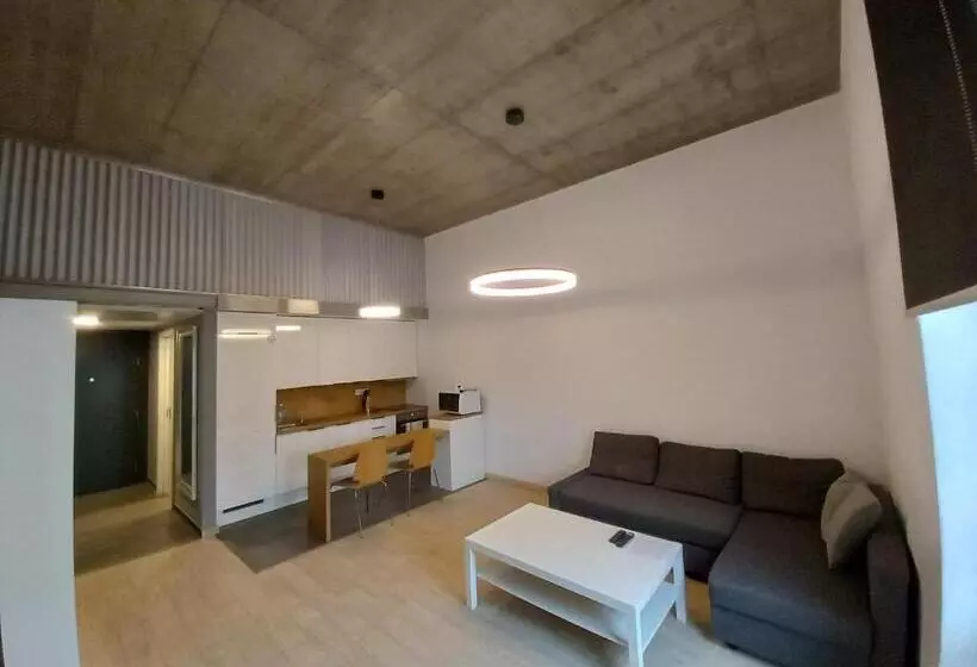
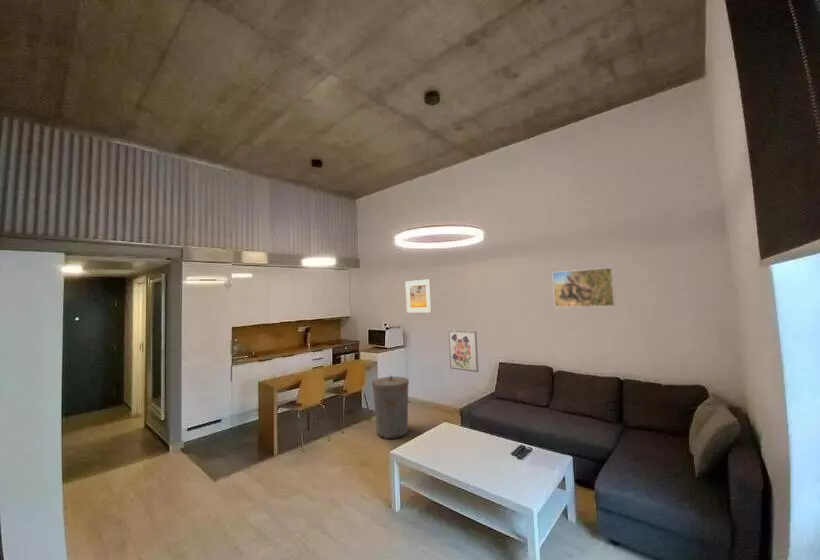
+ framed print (582, 288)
+ wall art (463, 350)
+ trash can (391, 404)
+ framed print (418, 296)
